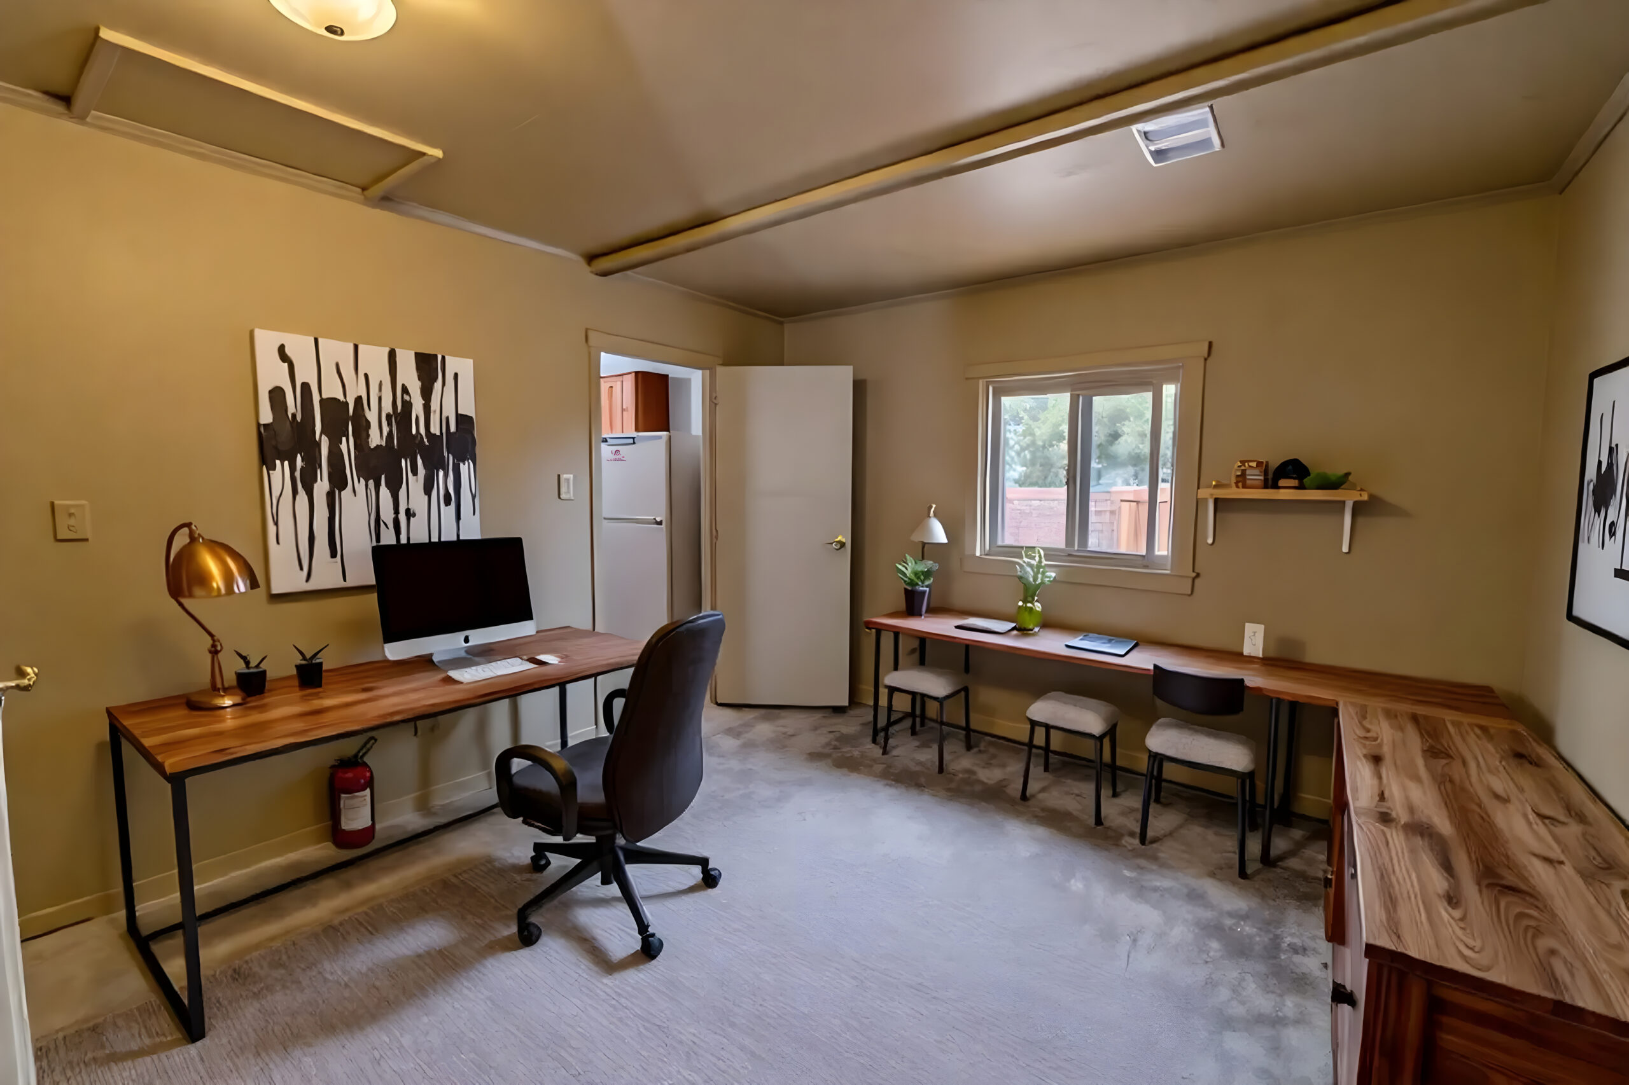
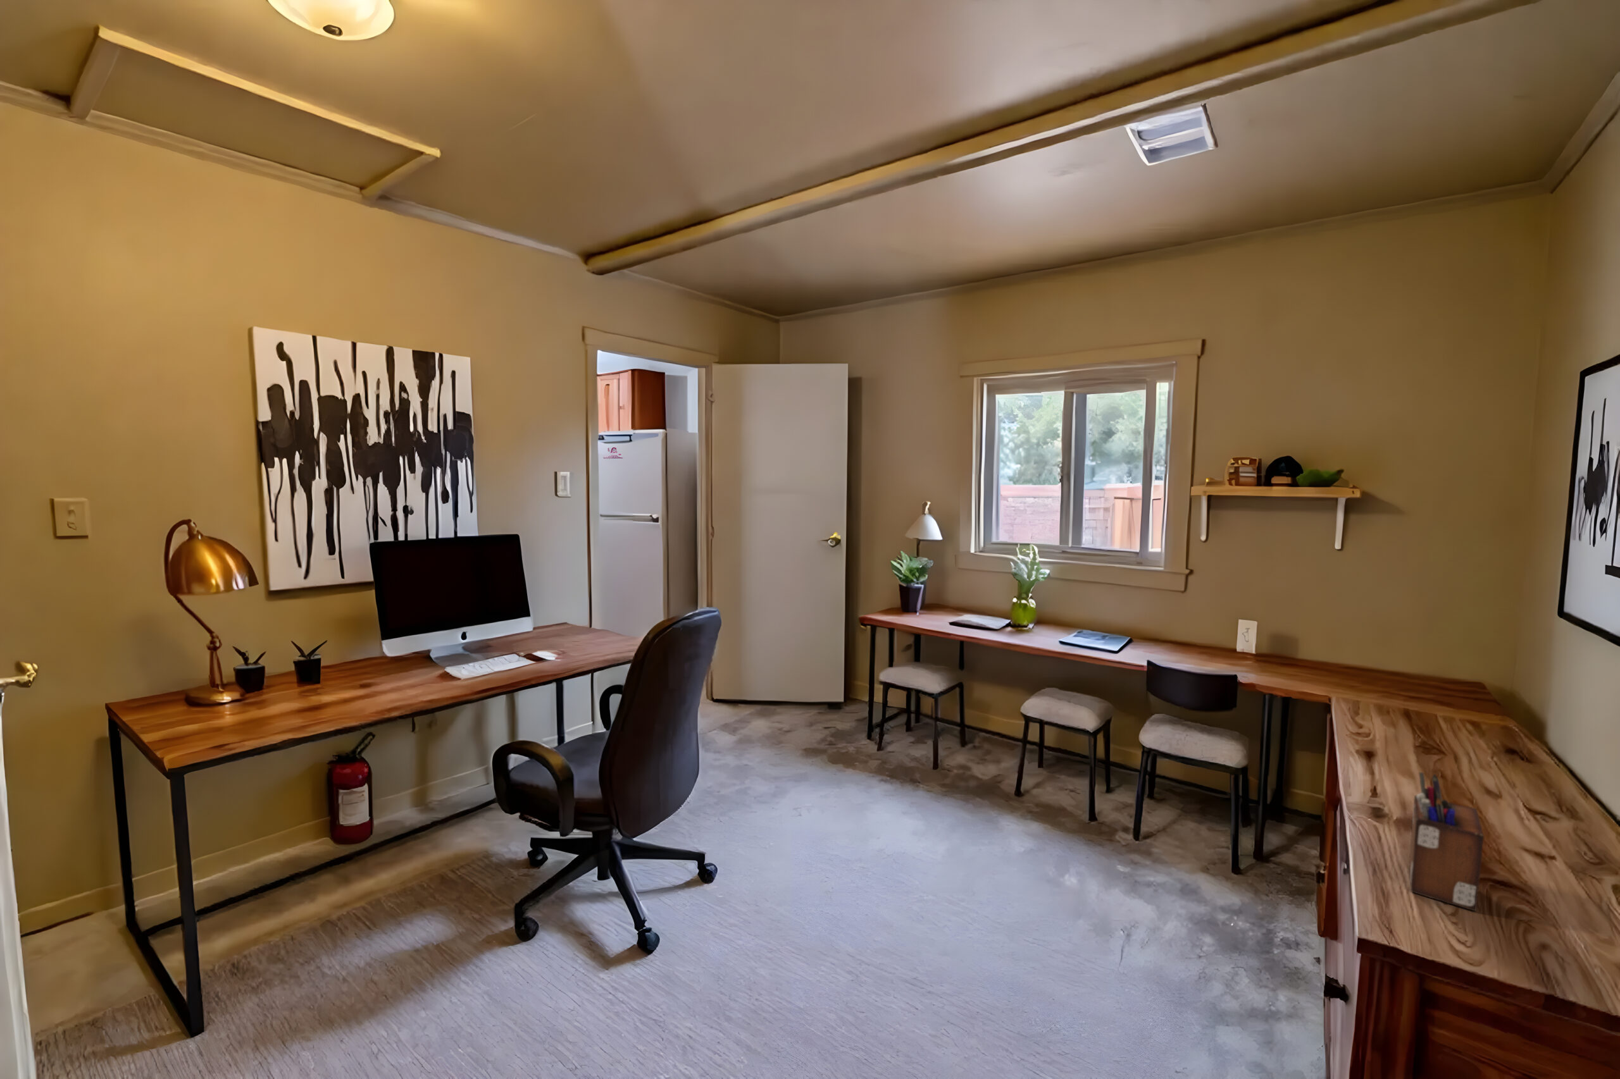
+ desk organizer (1444, 836)
